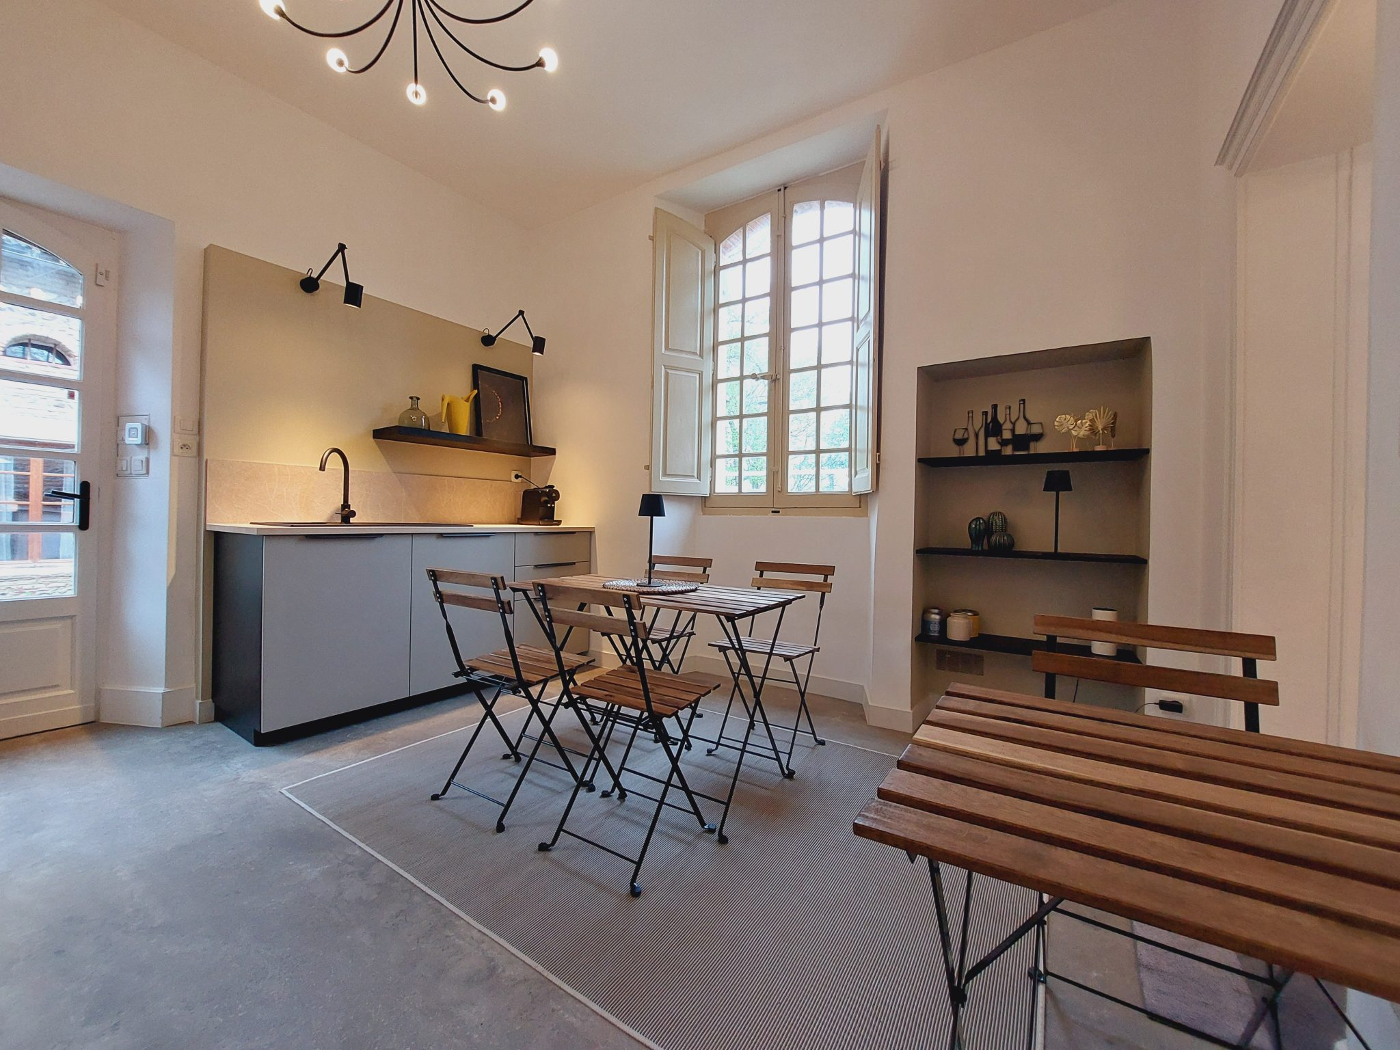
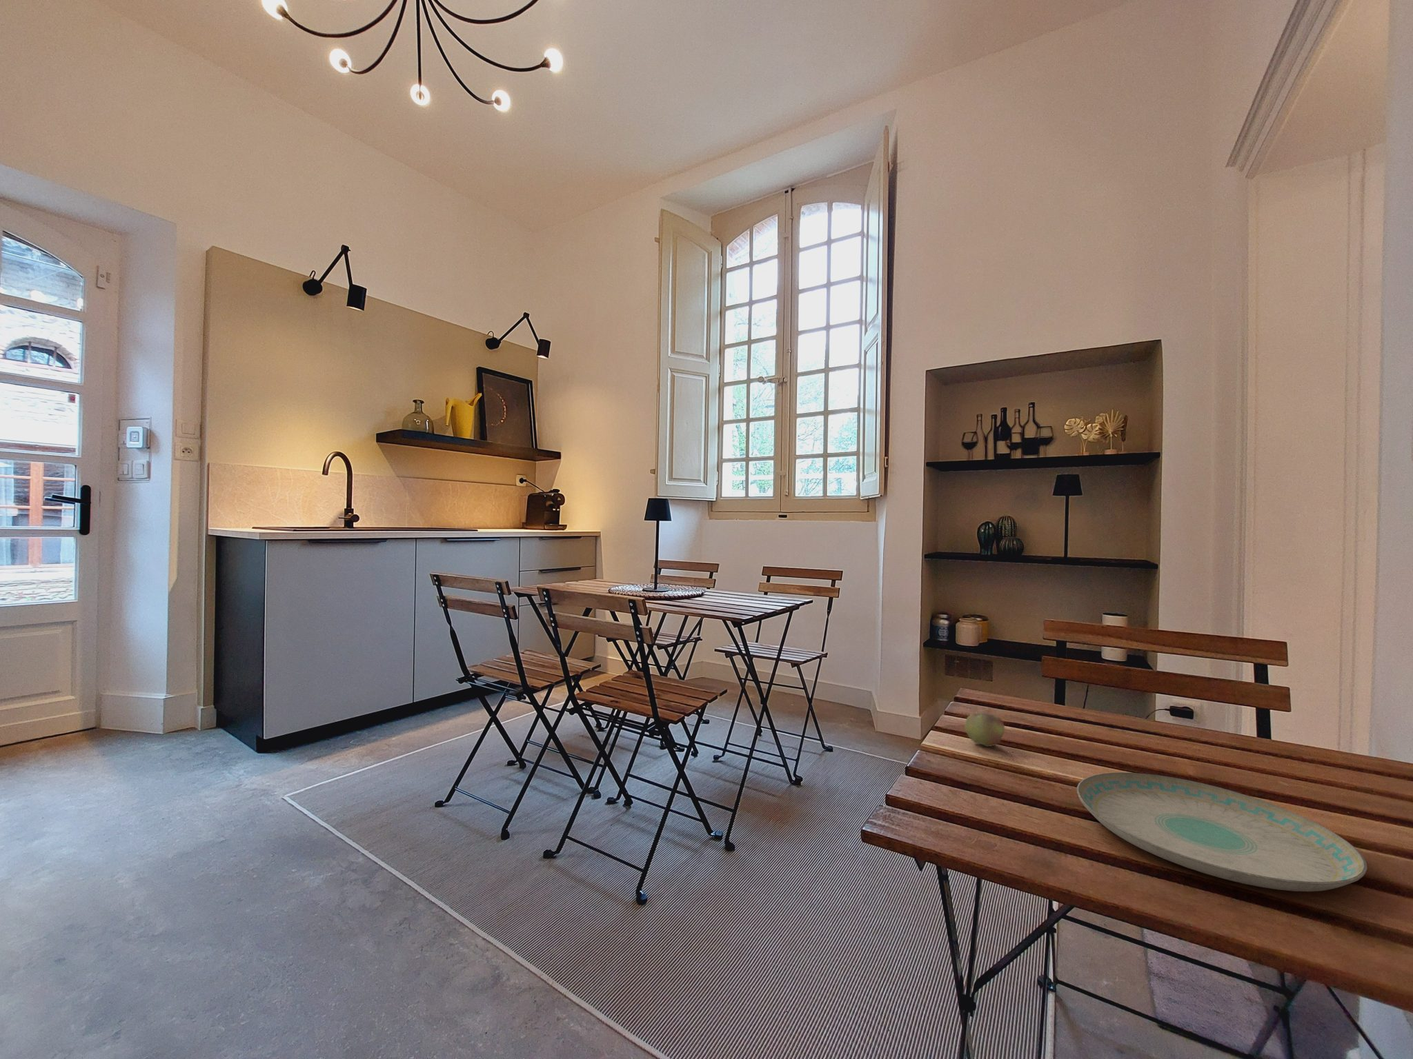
+ plate (1203, 825)
+ apple (988, 729)
